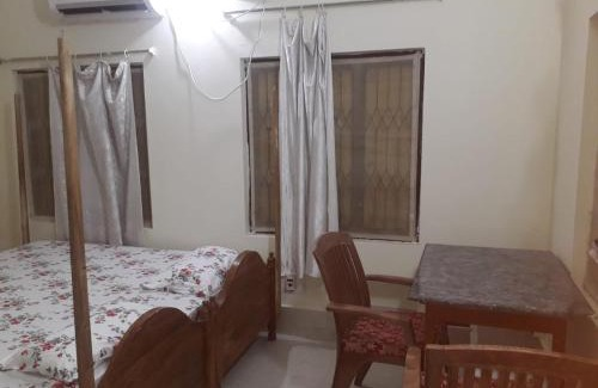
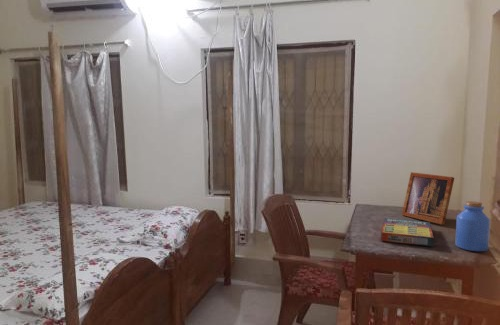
+ jar (472, 224)
+ game compilation box (406, 230)
+ picture frame (430, 196)
